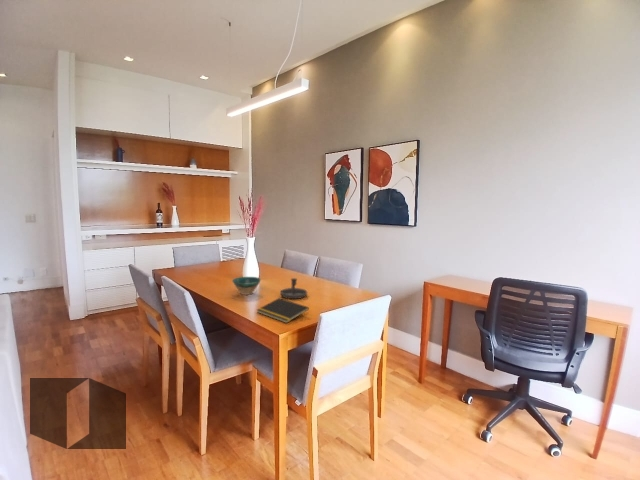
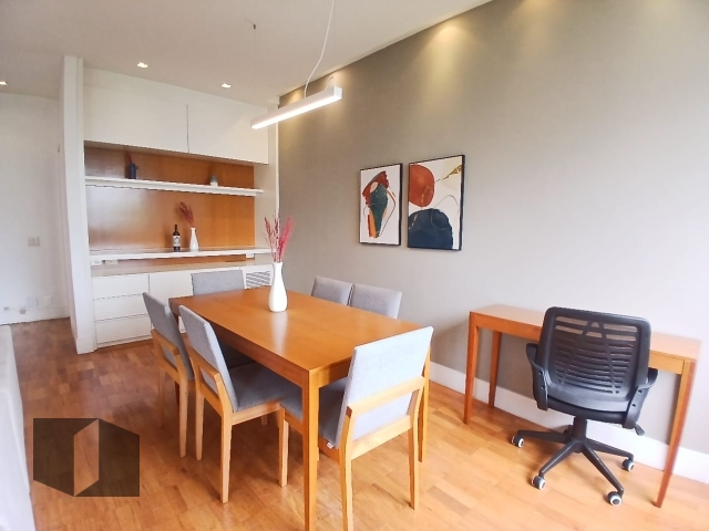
- notepad (282, 309)
- bowl (246, 286)
- candlestick (293, 286)
